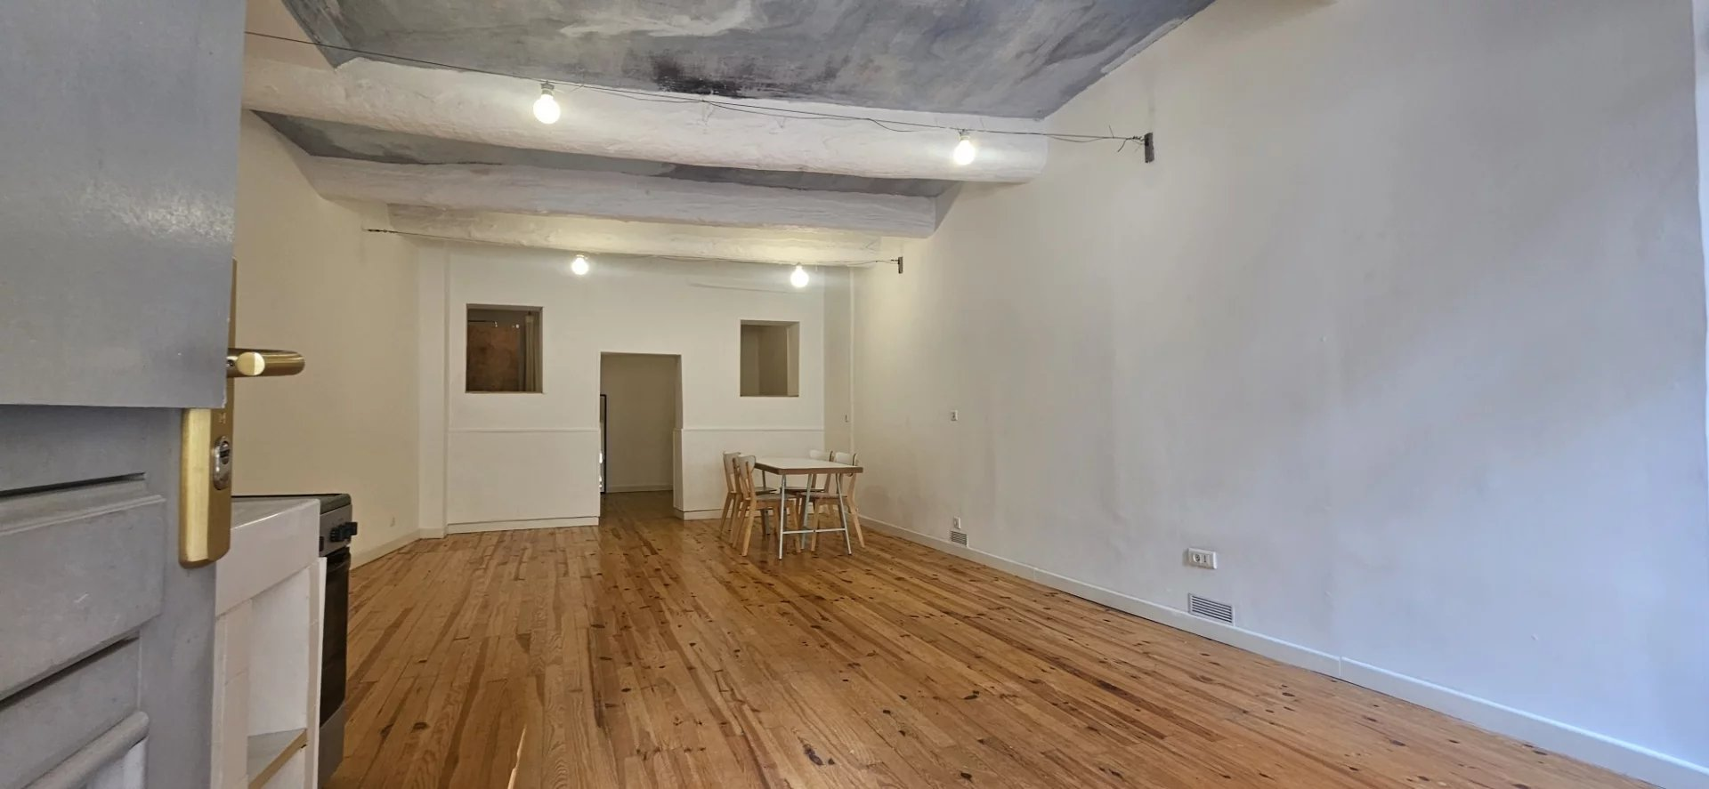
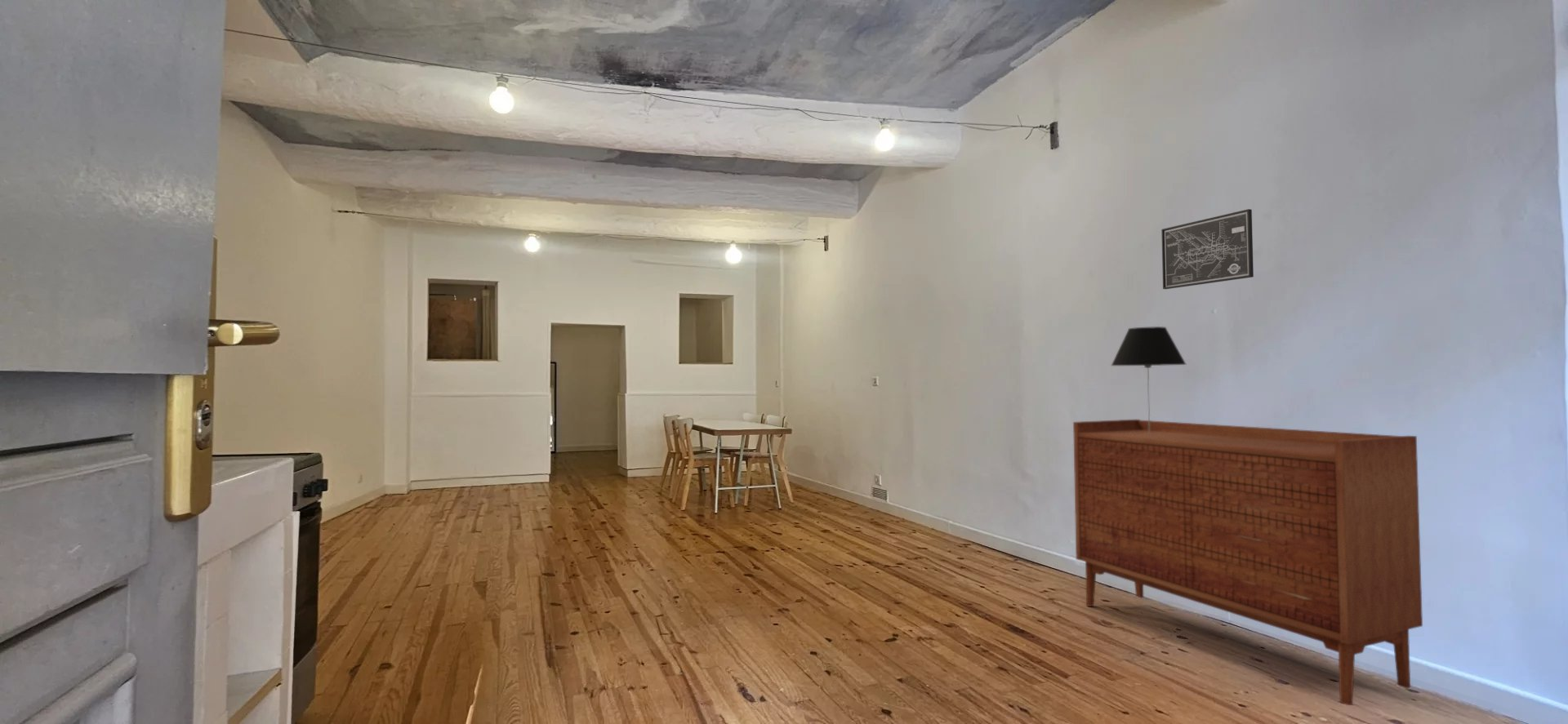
+ table lamp (1147, 380)
+ sideboard (1220, 533)
+ wall art (1205, 251)
